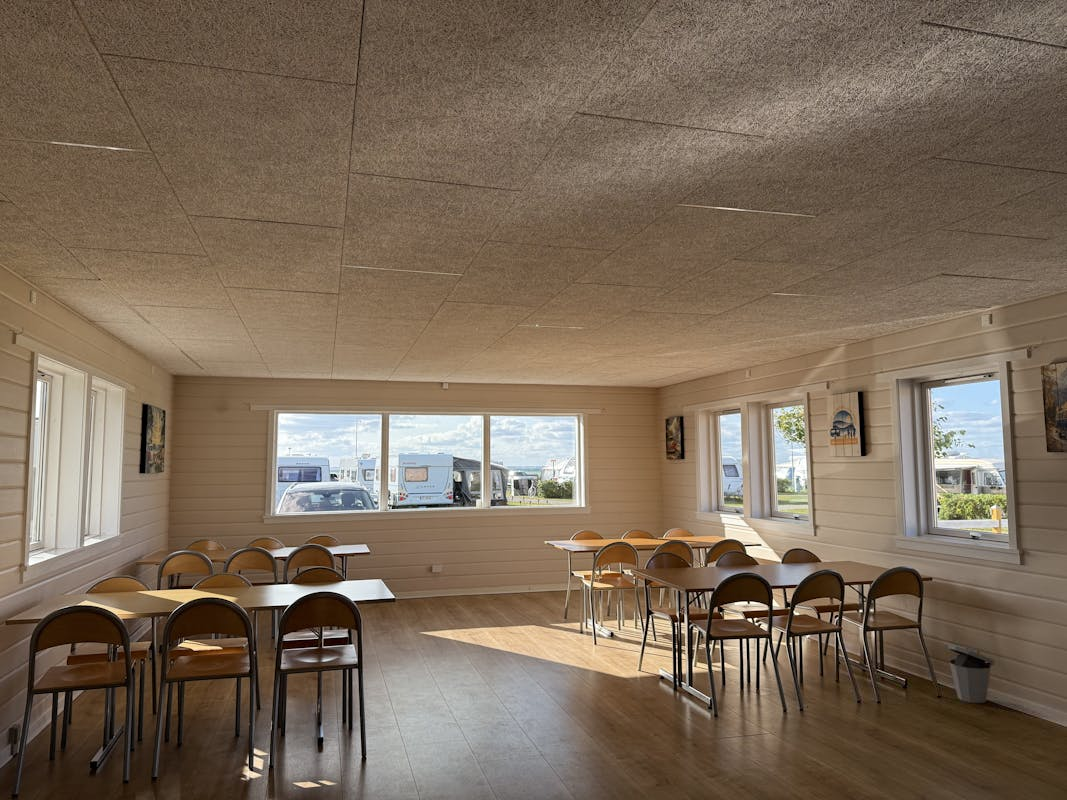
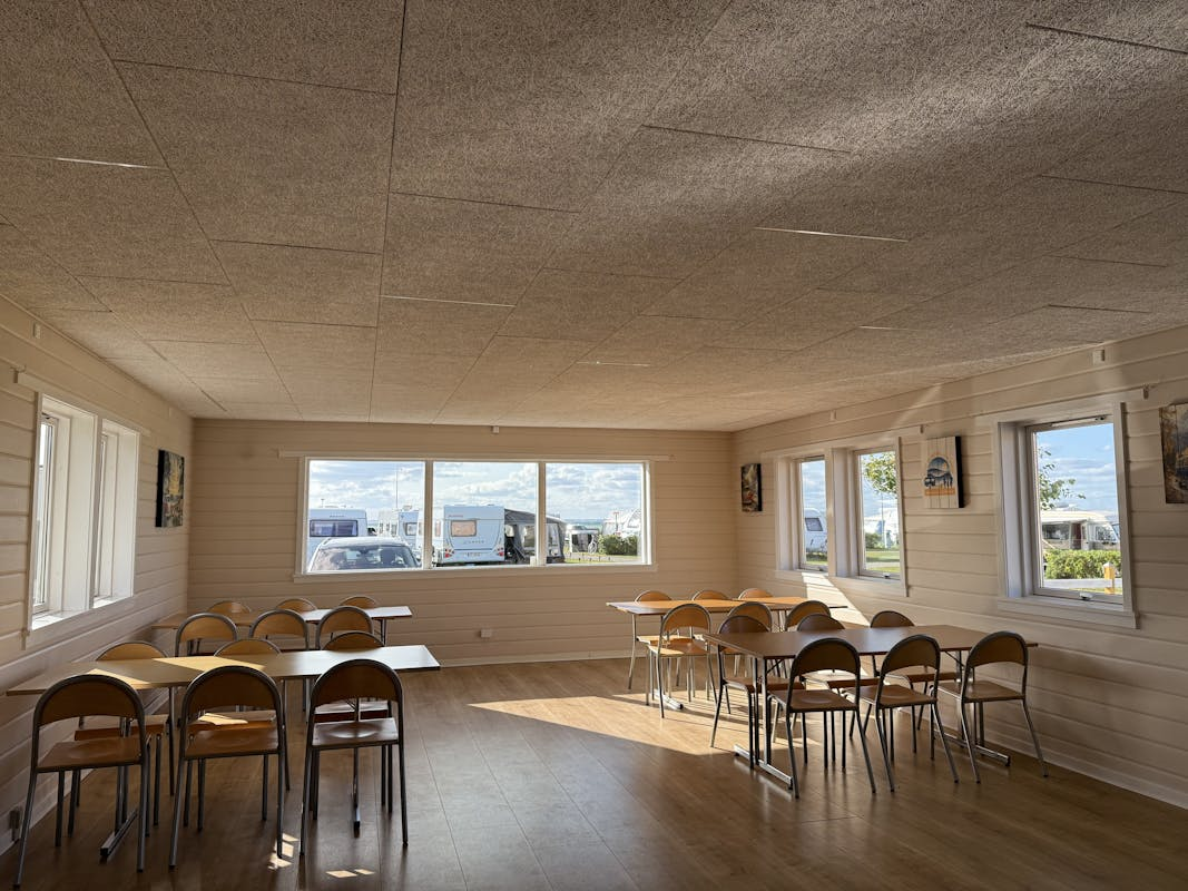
- trash can (971, 671)
